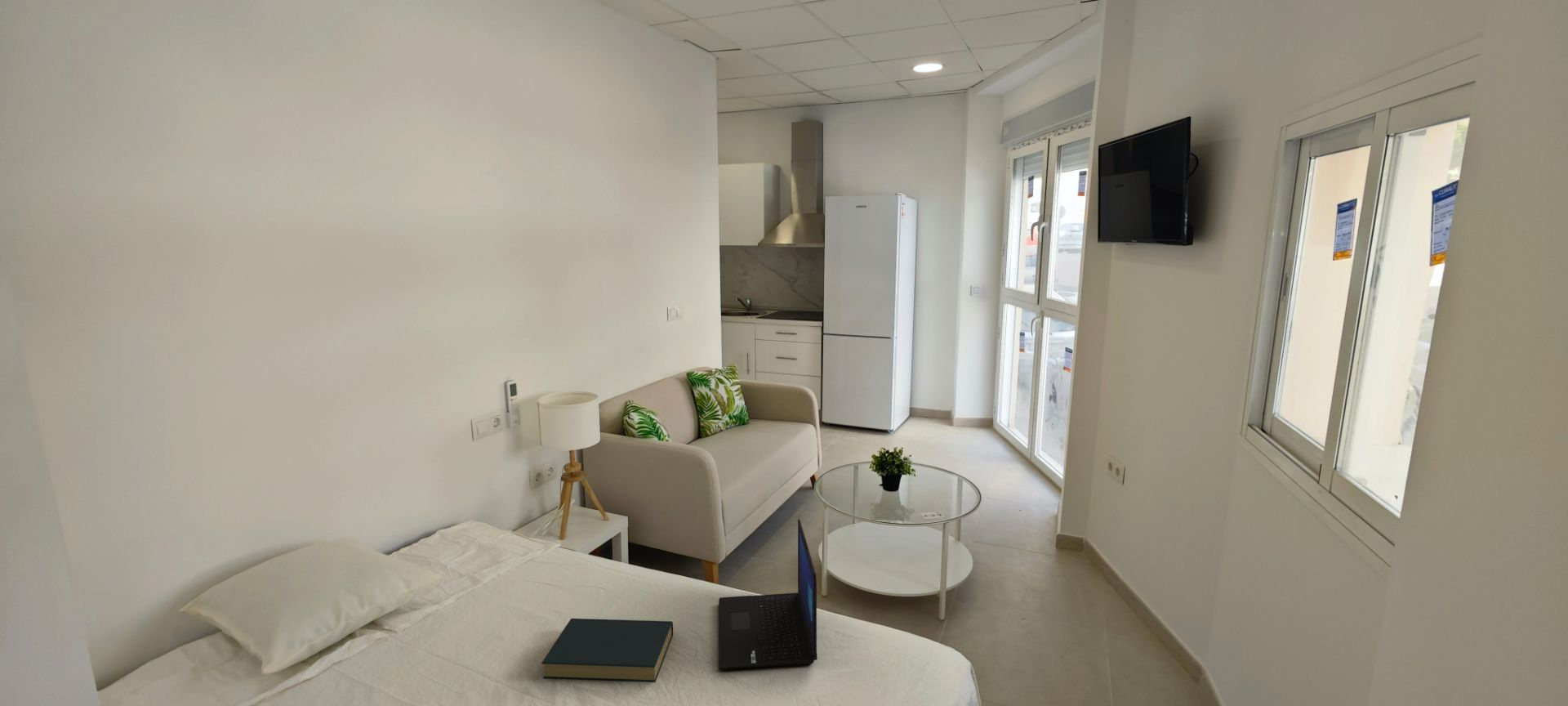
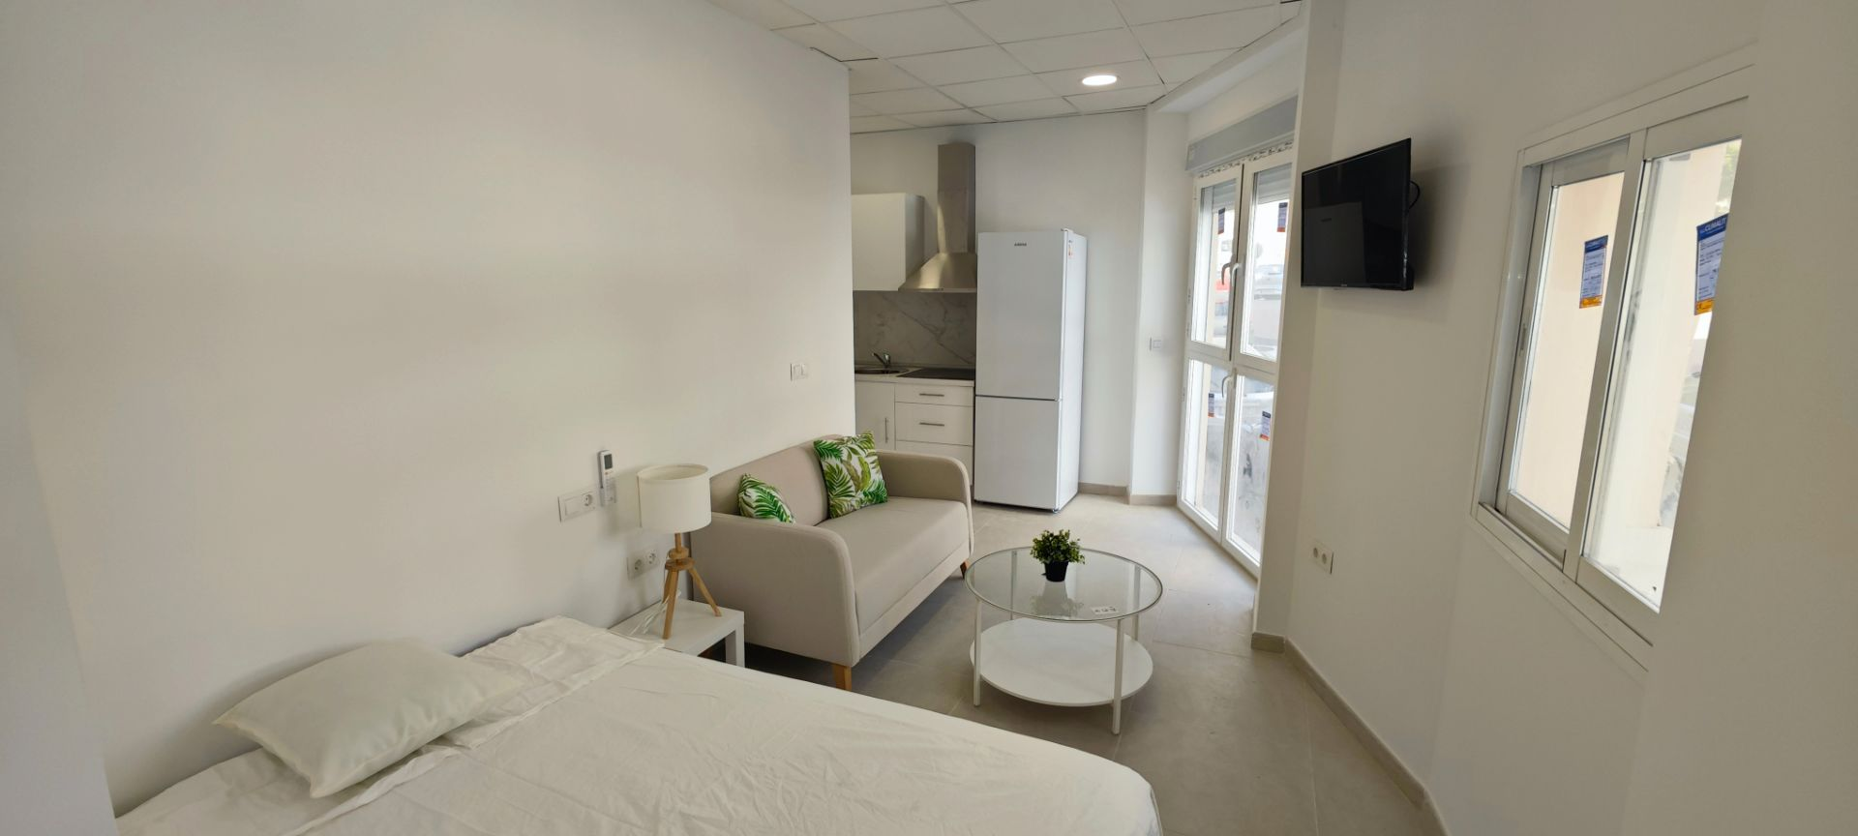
- hardback book (611, 648)
- laptop (764, 595)
